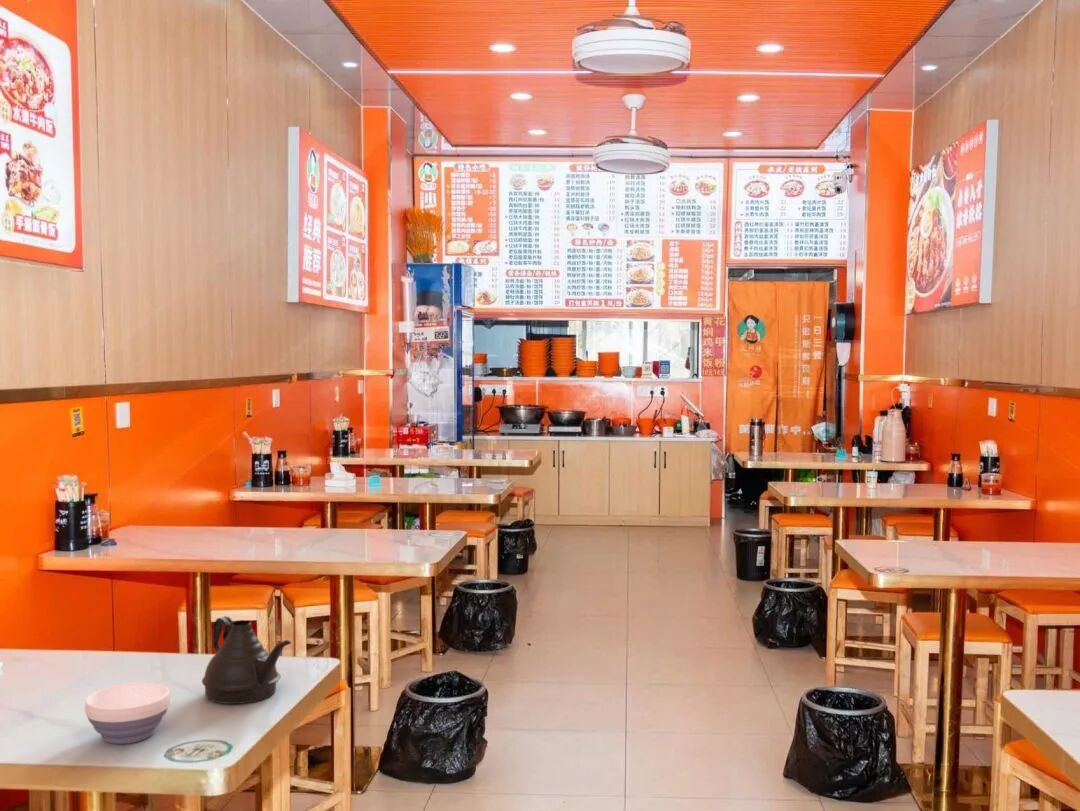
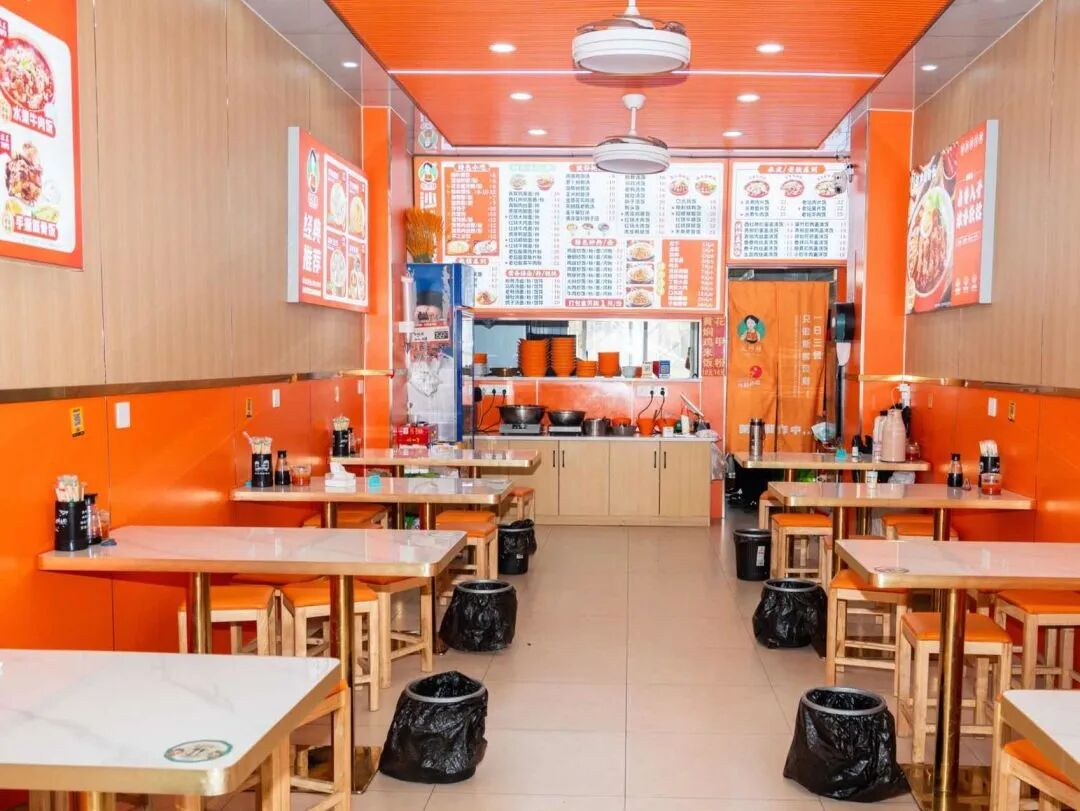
- bowl (128, 715)
- teapot (249, 660)
